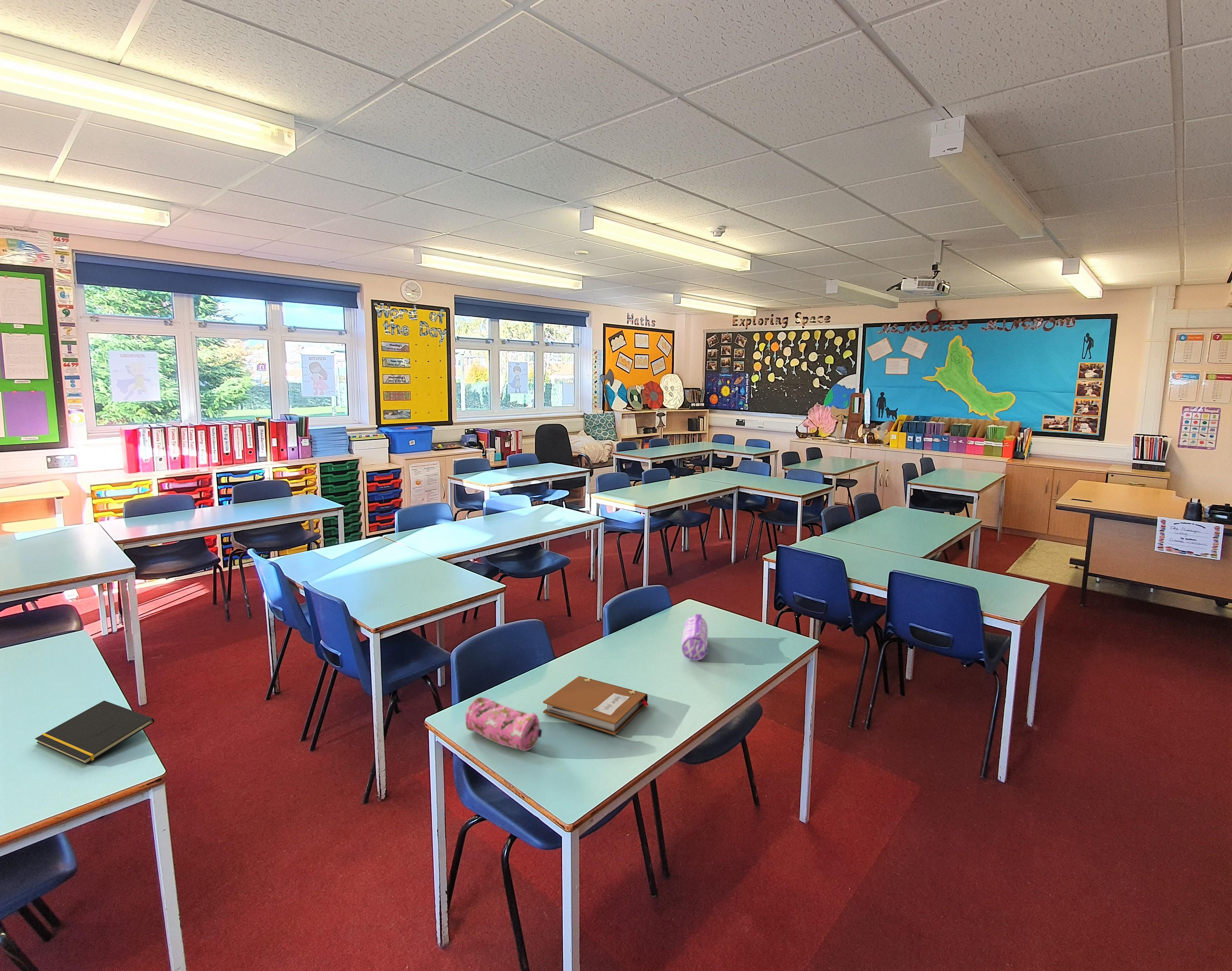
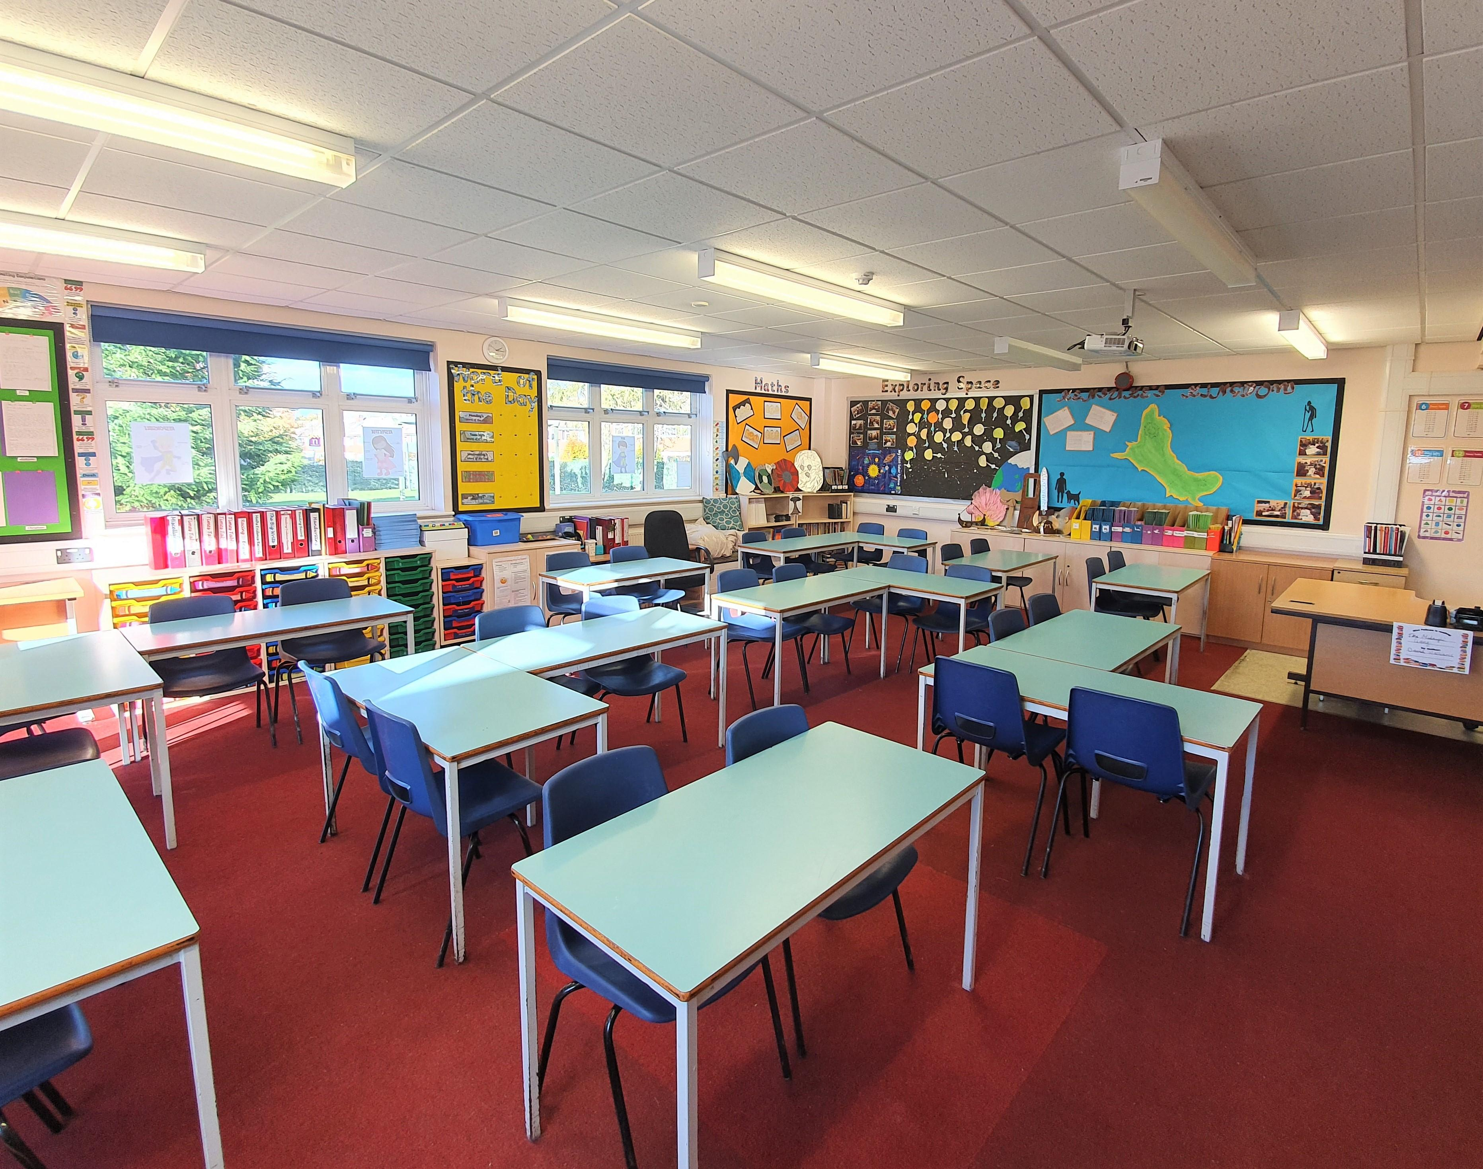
- pencil case (502, 722)
- pencil case (695, 637)
- notebook (598, 703)
- notepad (96, 730)
